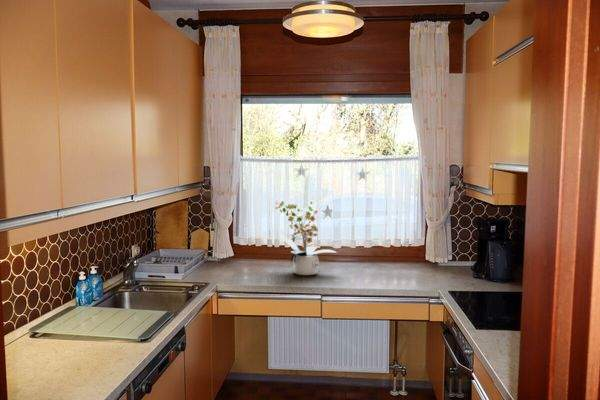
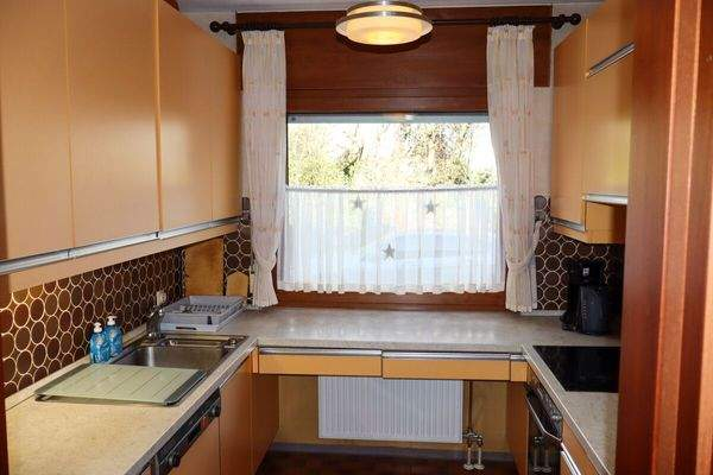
- potted plant (302, 235)
